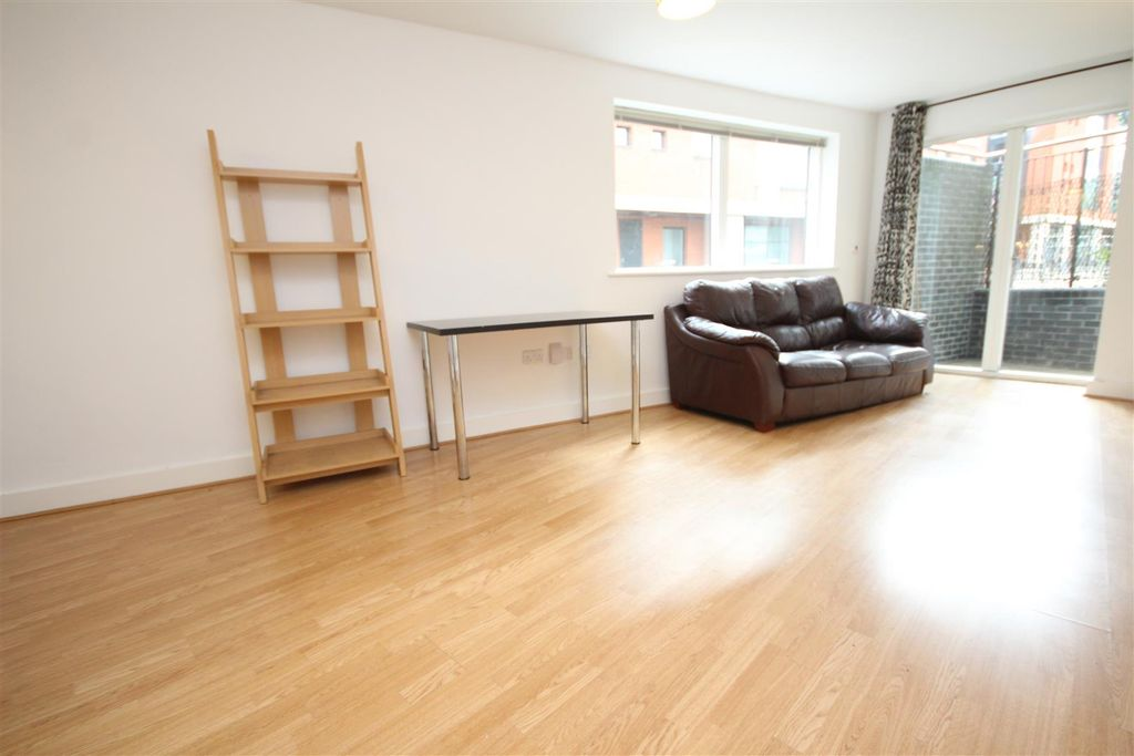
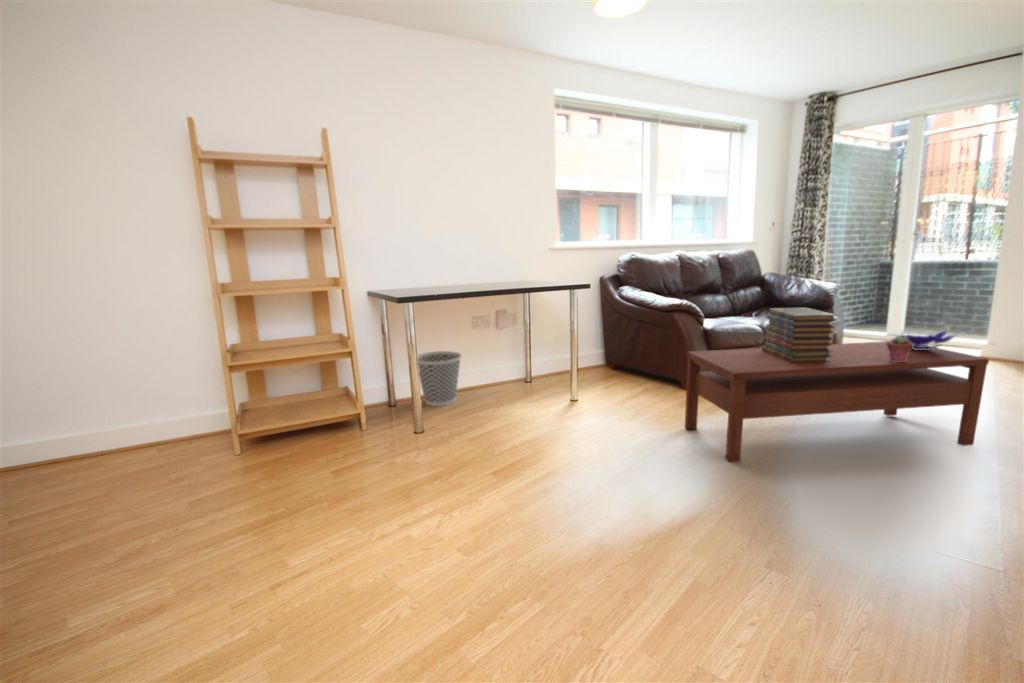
+ wastebasket (439, 378)
+ decorative bowl (921, 337)
+ coffee table (823, 396)
+ book stack (798, 333)
+ potted succulent (898, 347)
